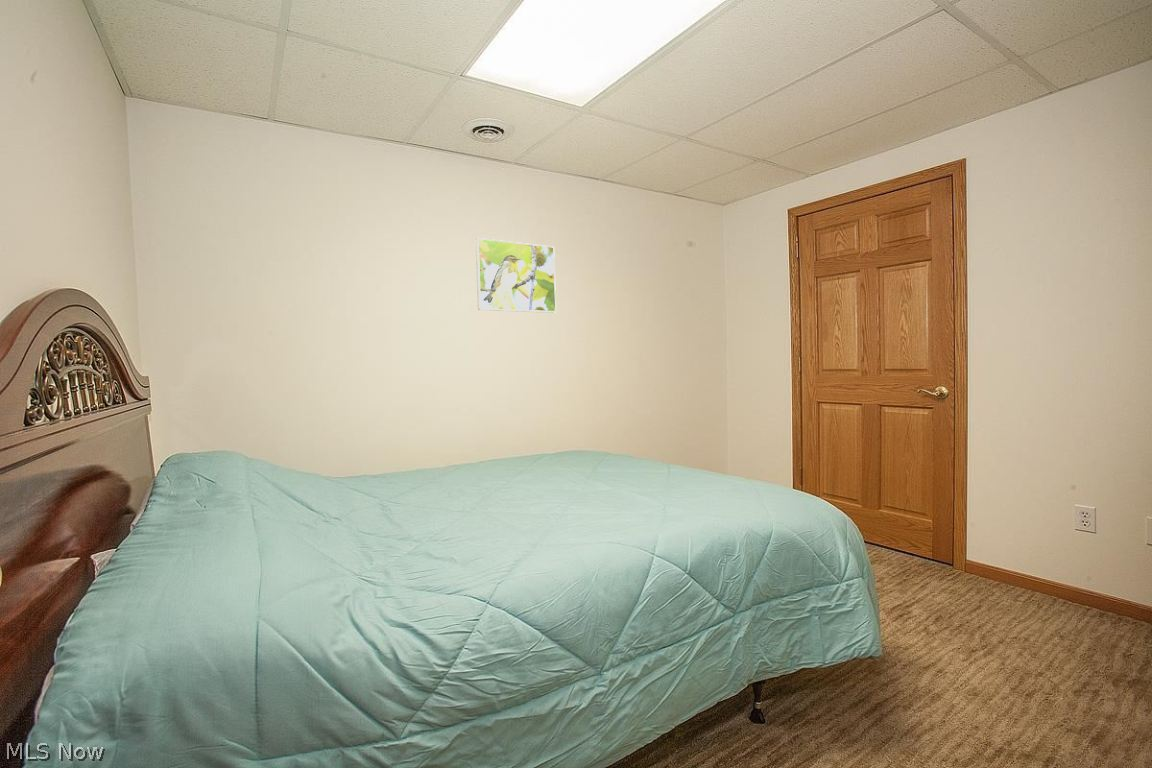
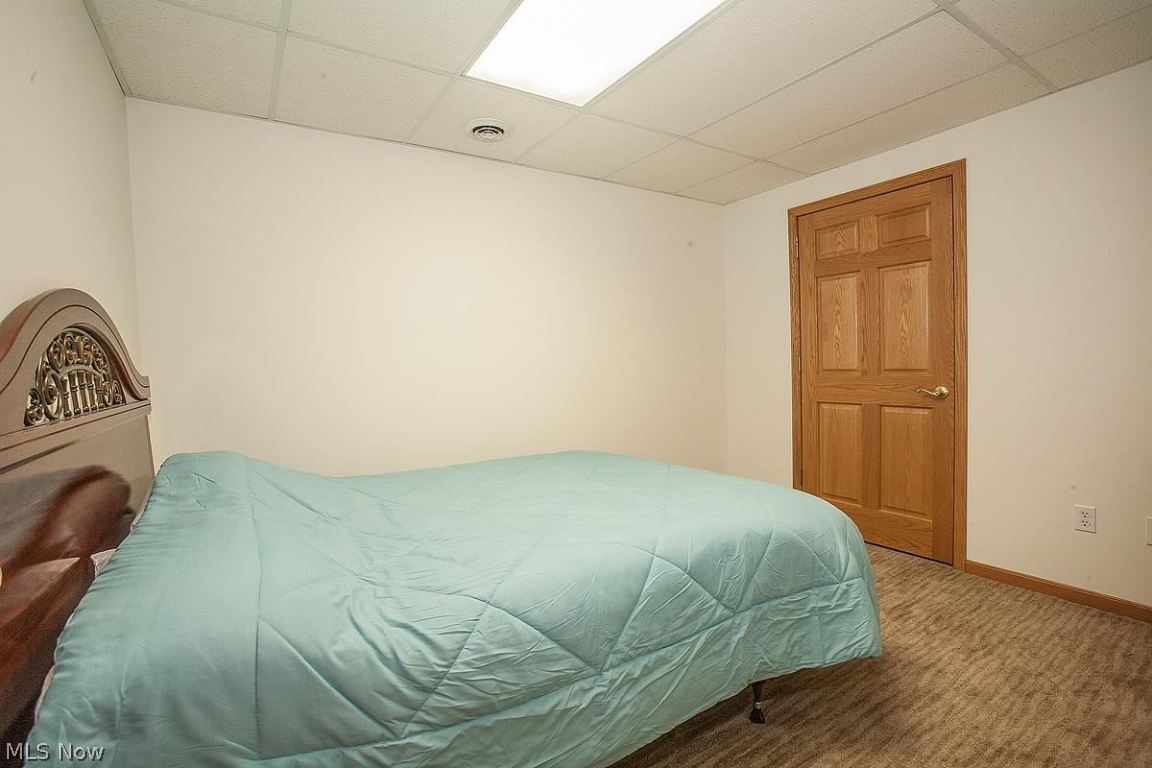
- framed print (517, 277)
